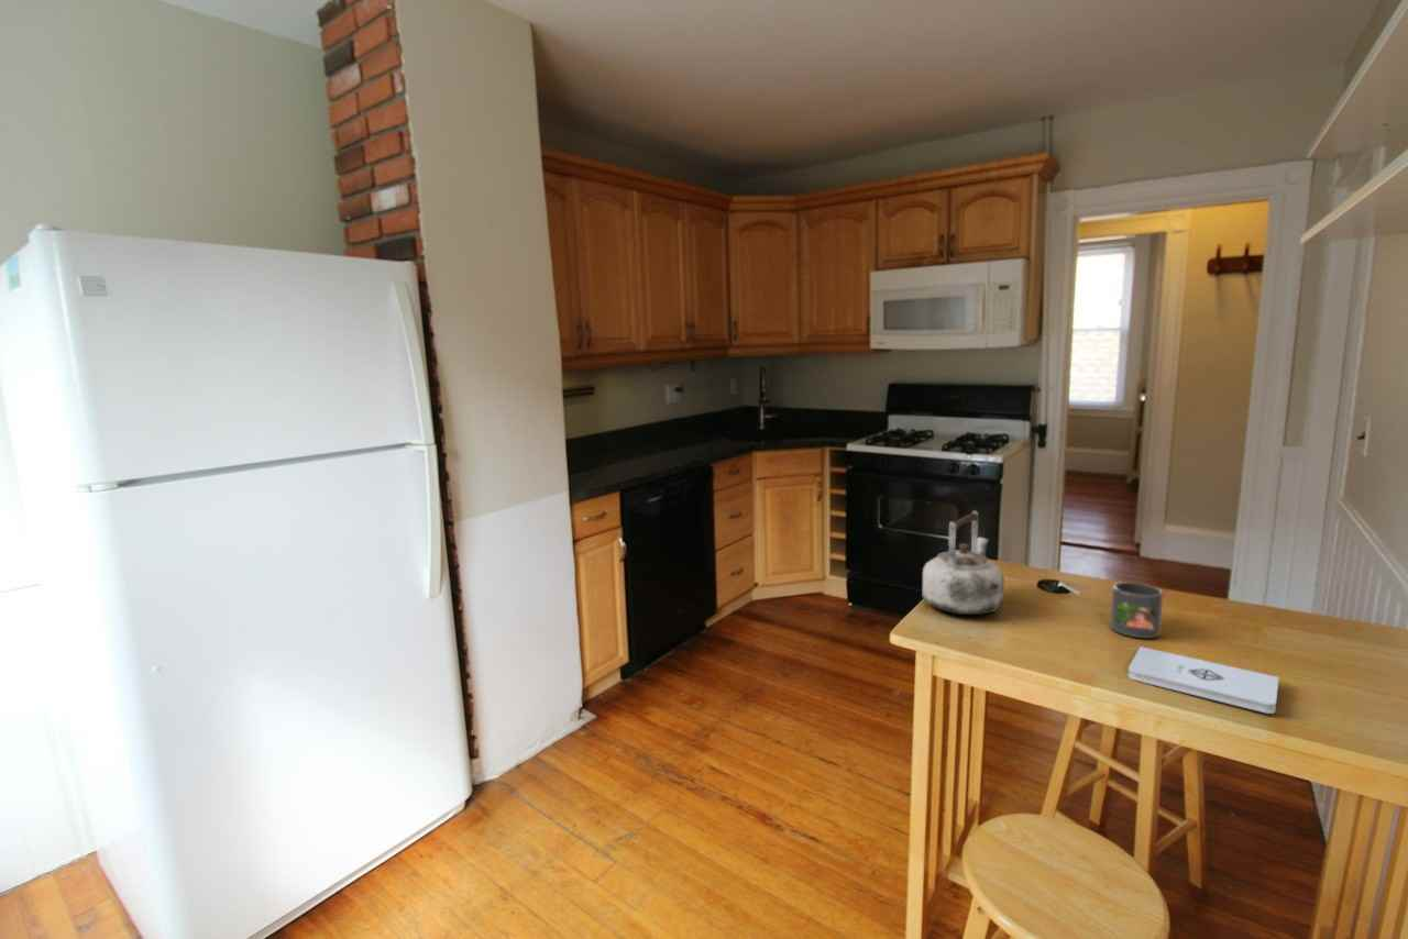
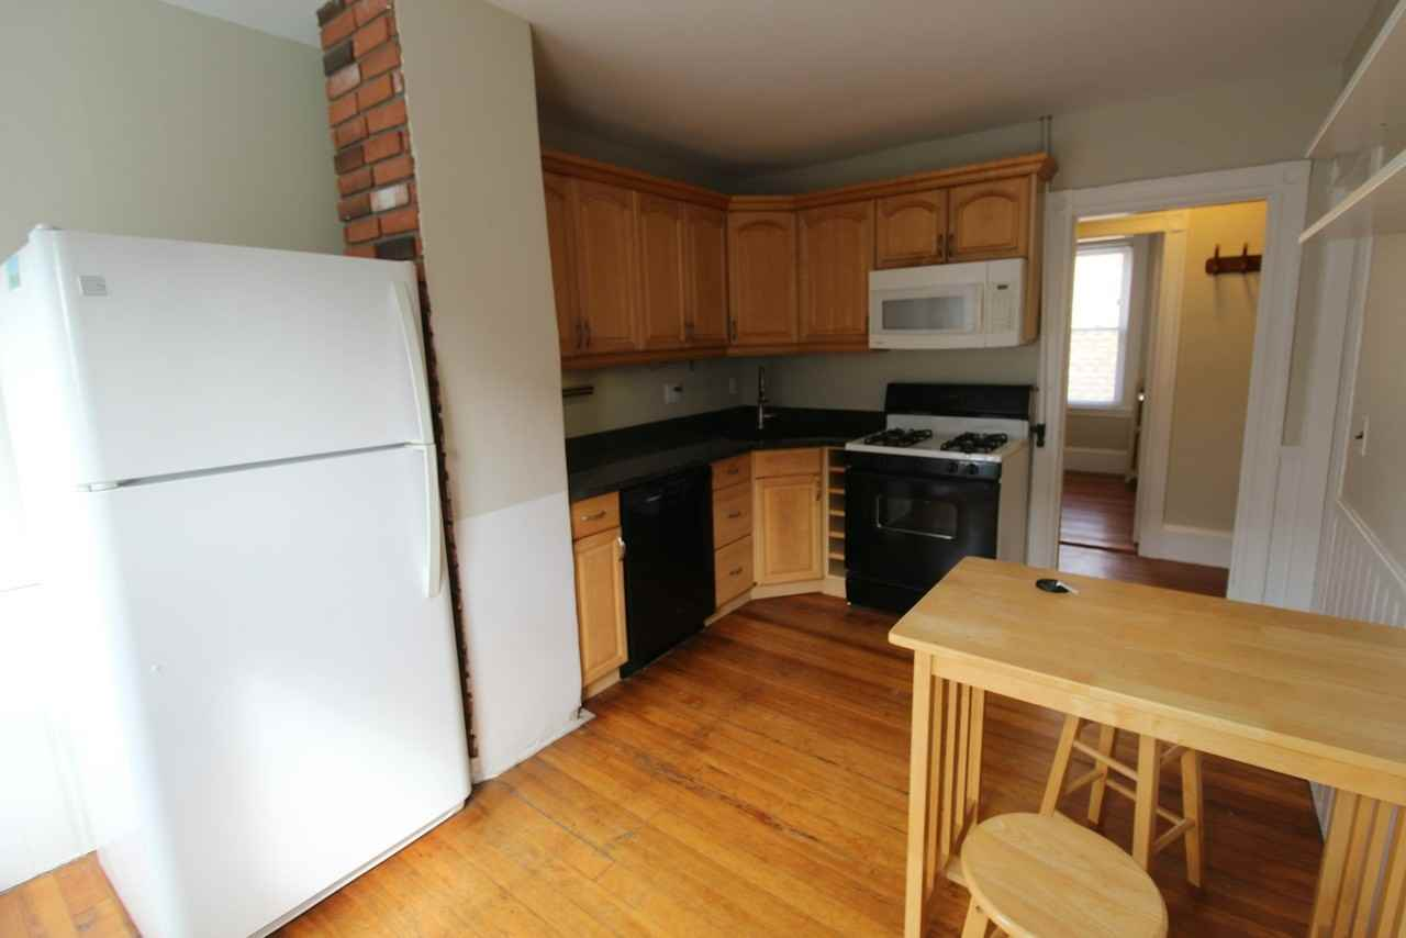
- notepad (1200, 677)
- kettle (966, 559)
- mug (1136, 607)
